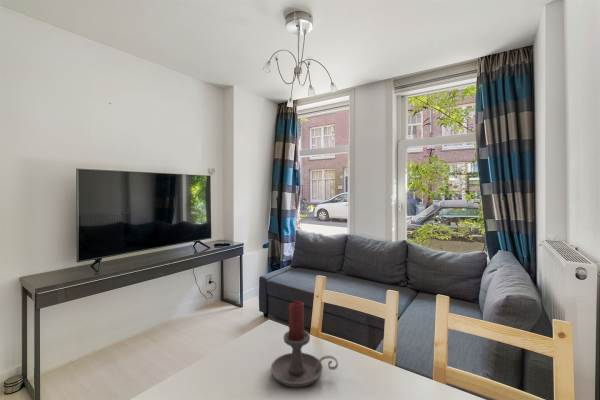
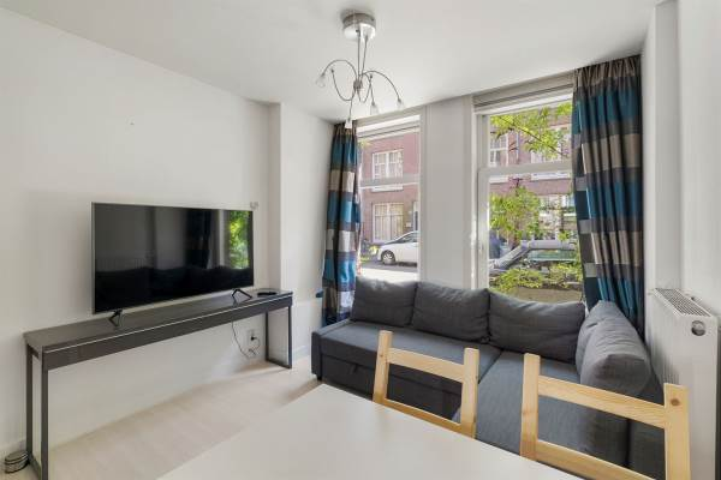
- candle holder (304, 336)
